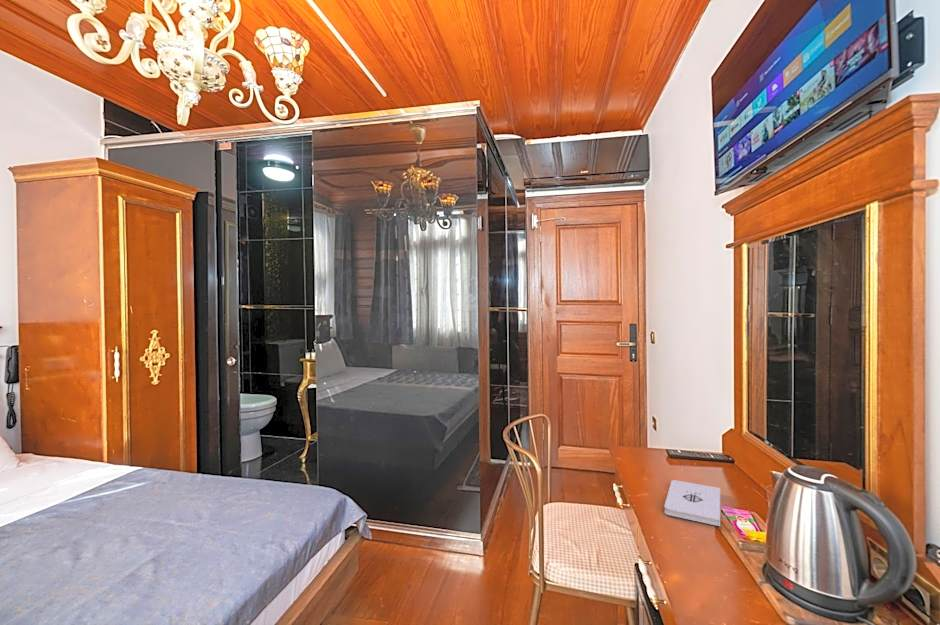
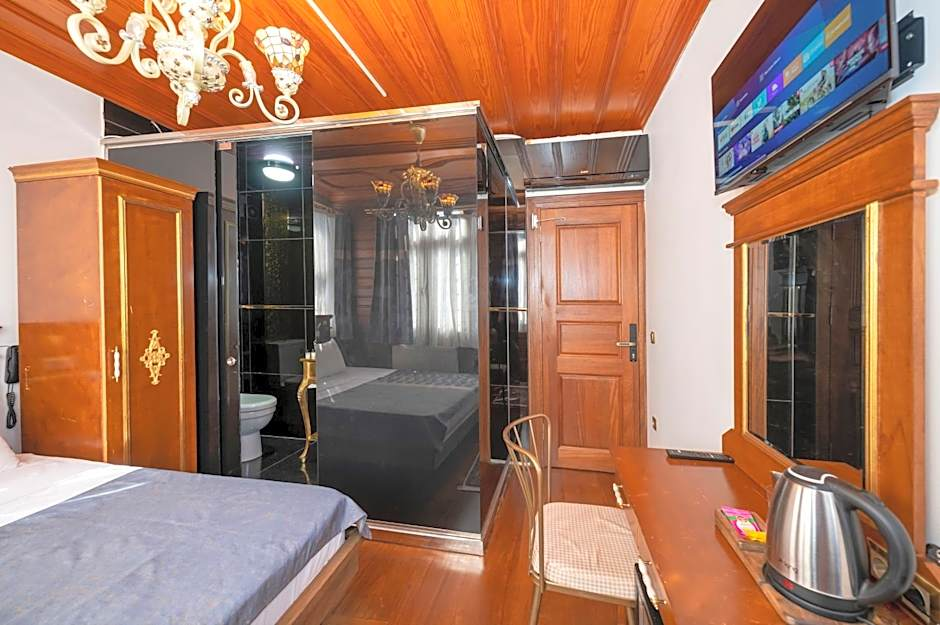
- notepad (693, 500)
